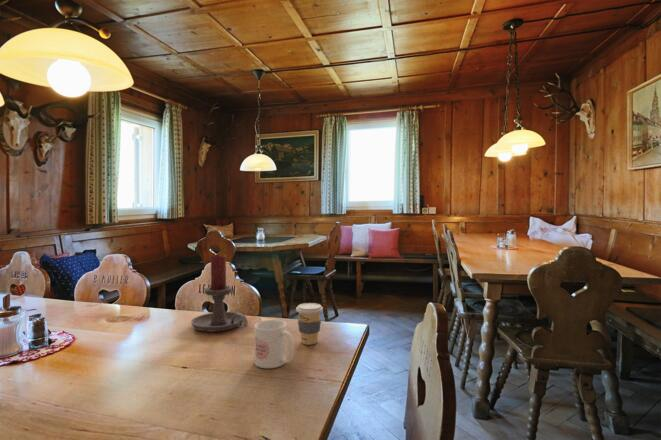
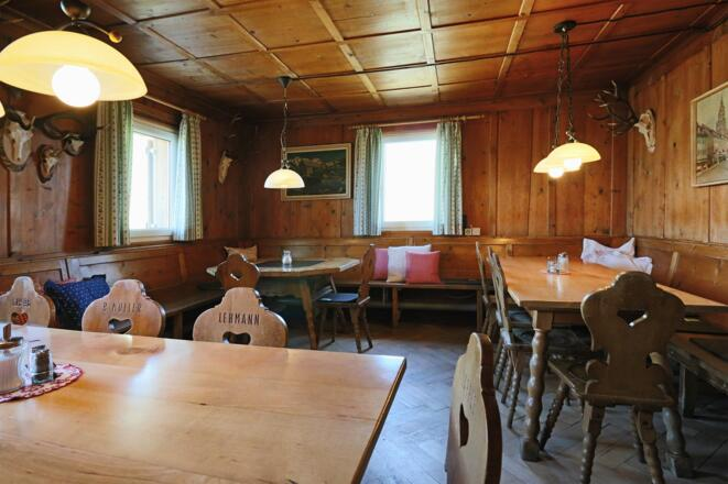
- coffee cup (309, 323)
- candle holder (223, 290)
- mug (275, 344)
